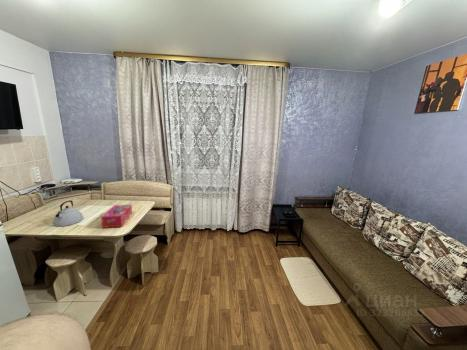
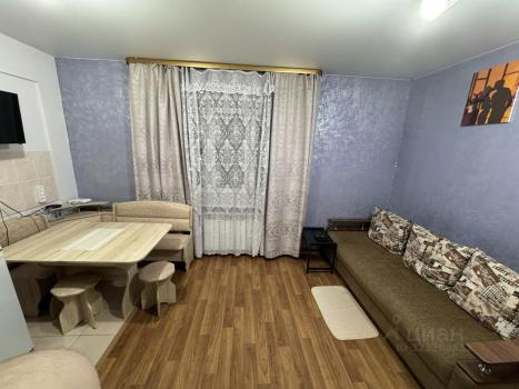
- tissue box (118, 215)
- kettle (67, 211)
